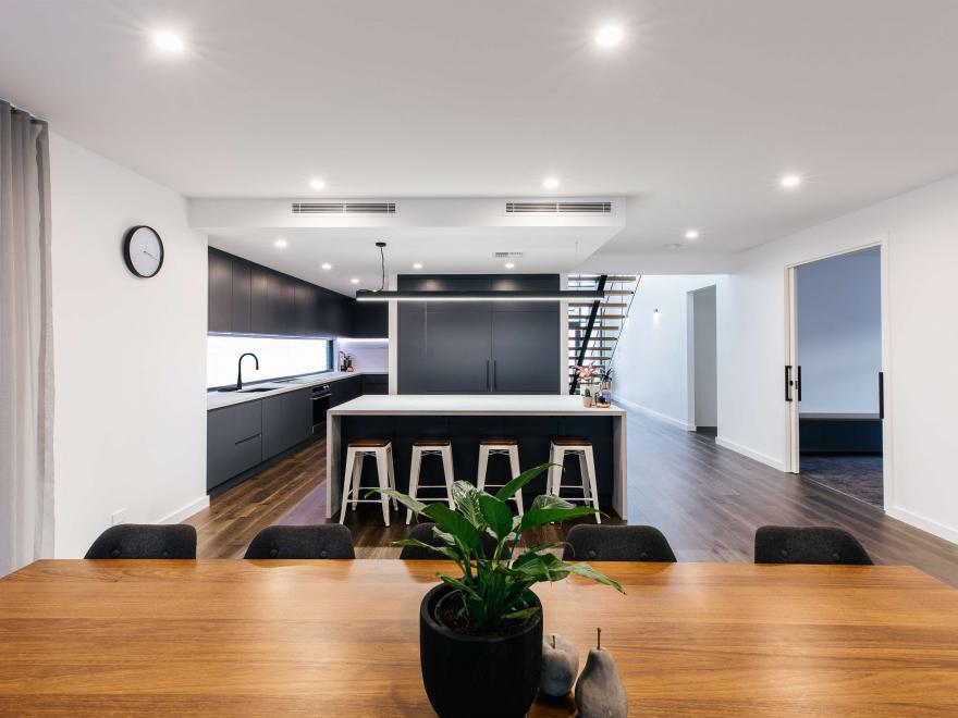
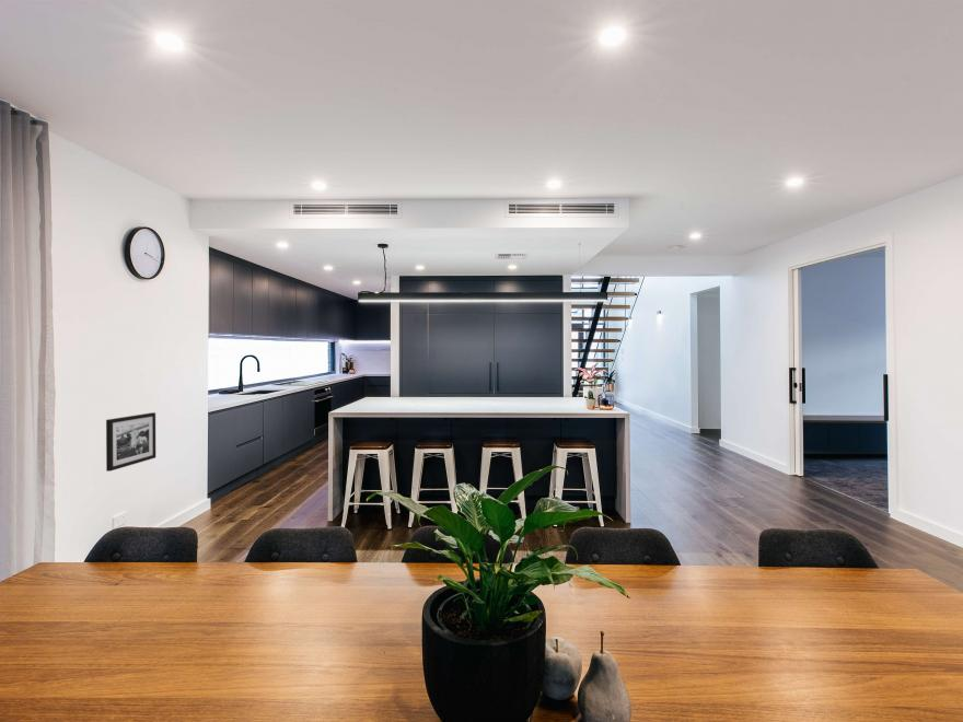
+ picture frame (132, 440)
